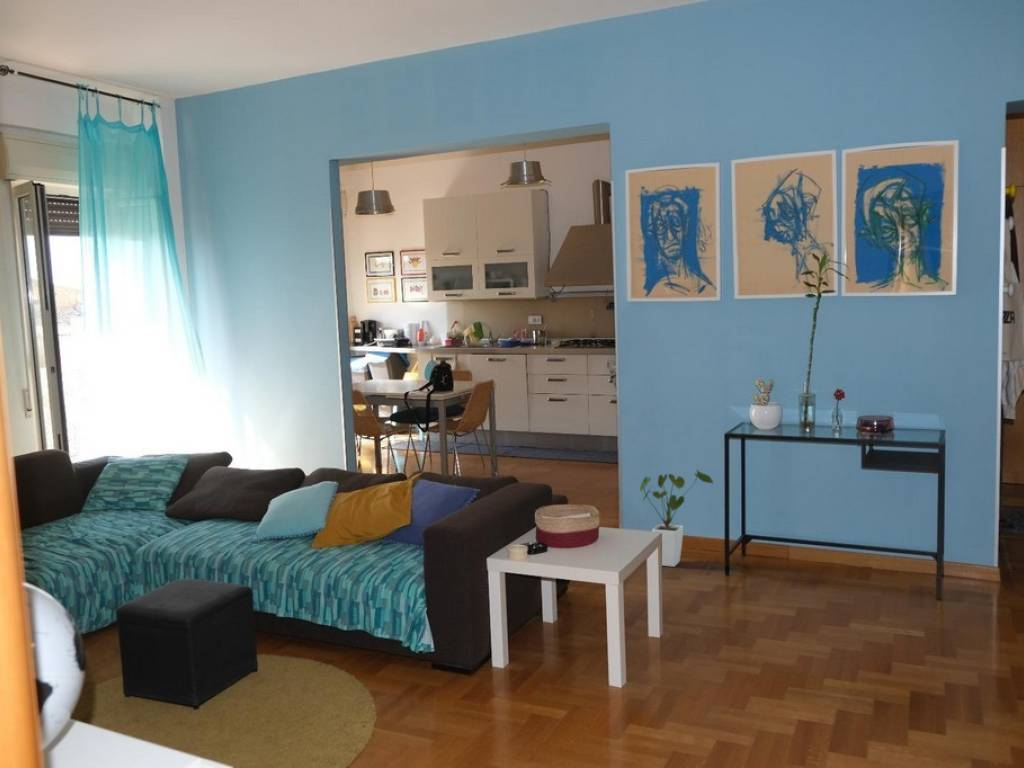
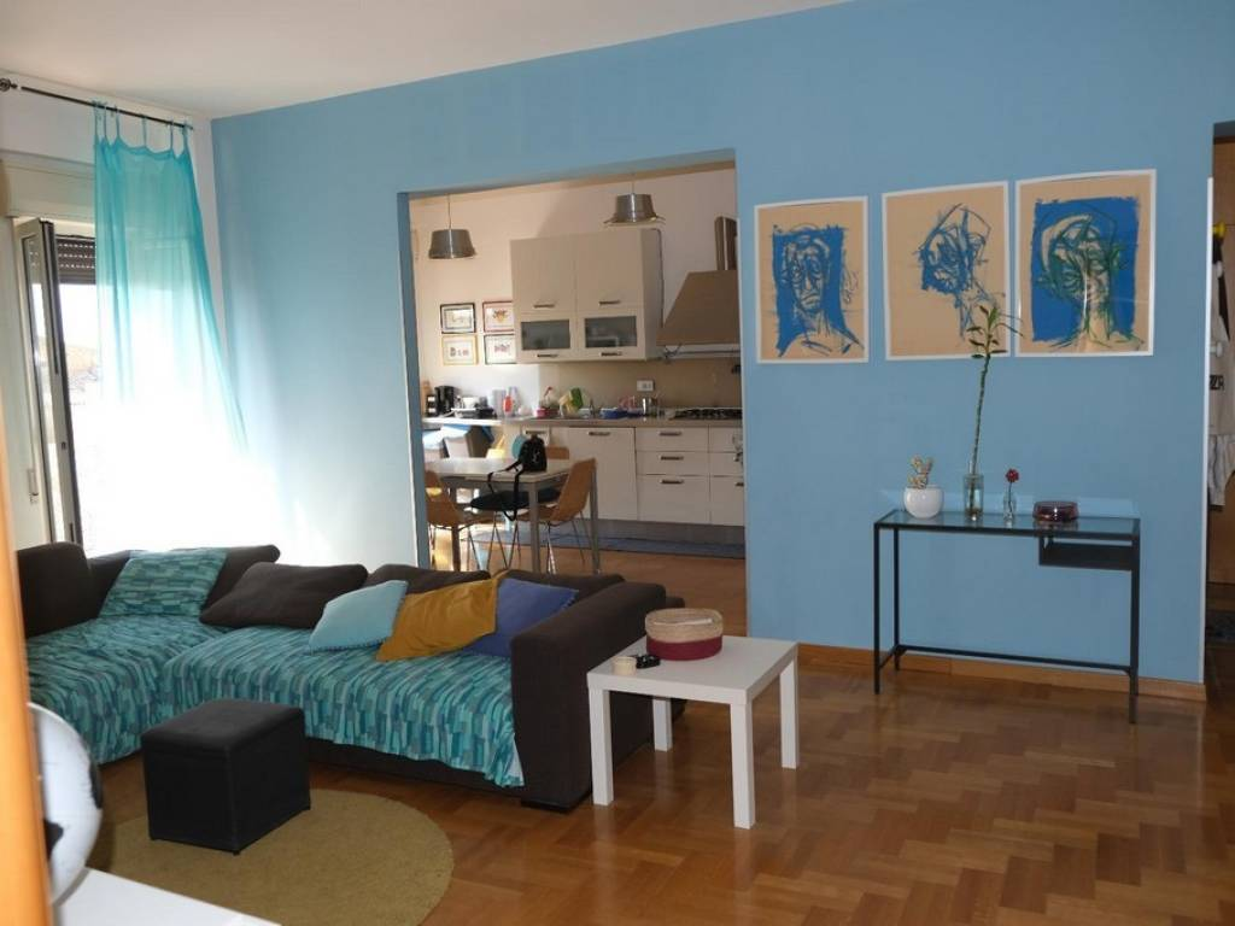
- house plant (672, 517)
